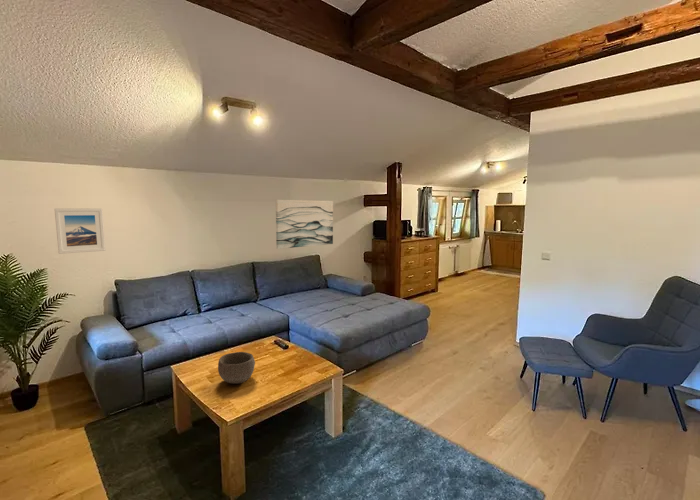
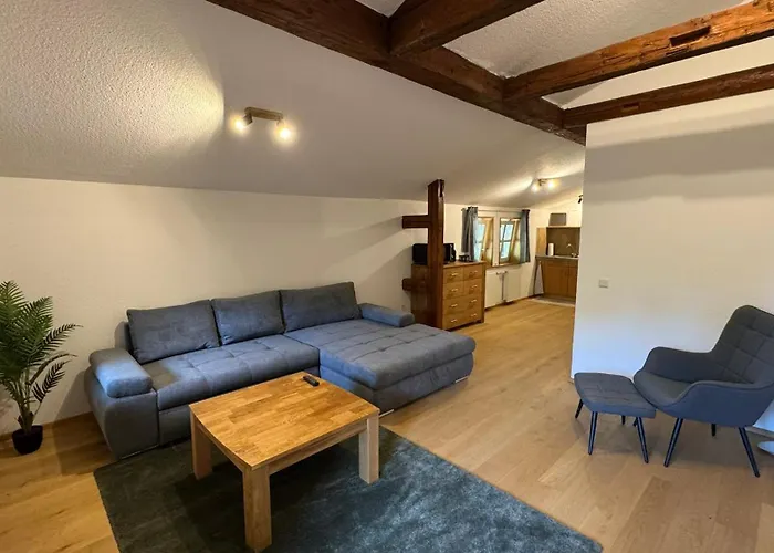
- bowl (237, 369)
- wall art (306, 223)
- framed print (81, 230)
